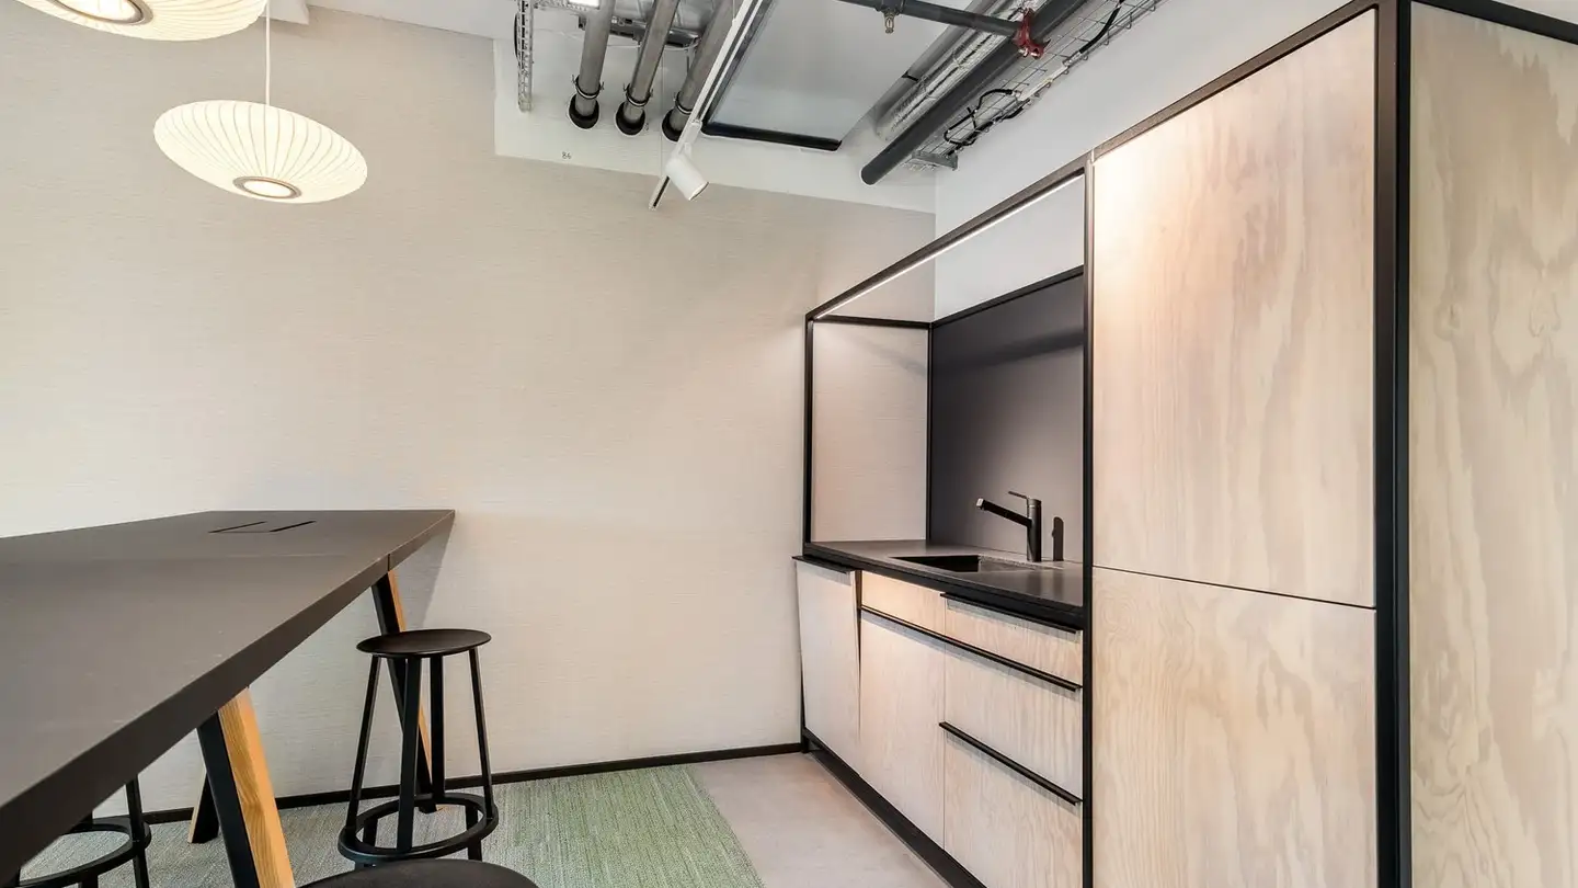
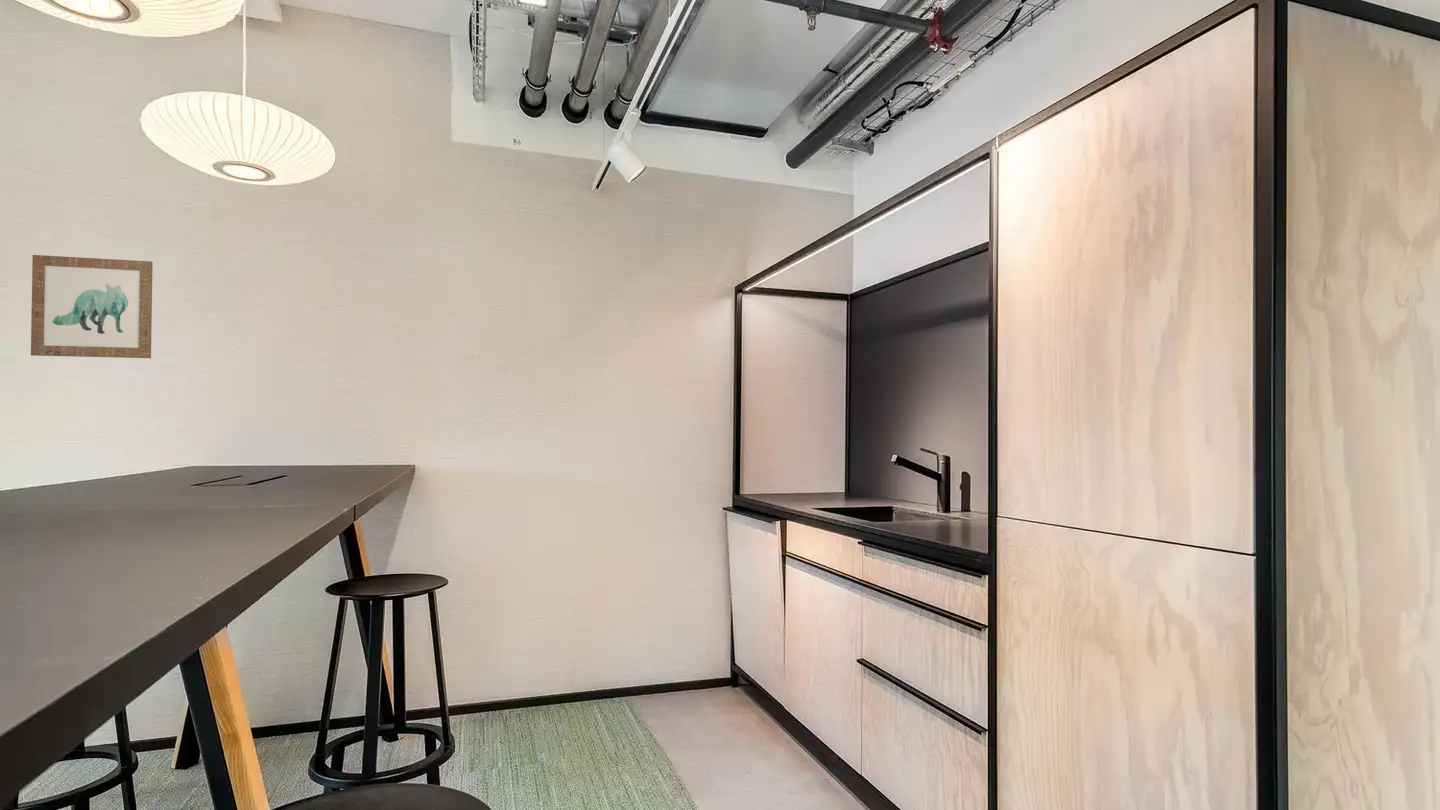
+ wall art (93, 307)
